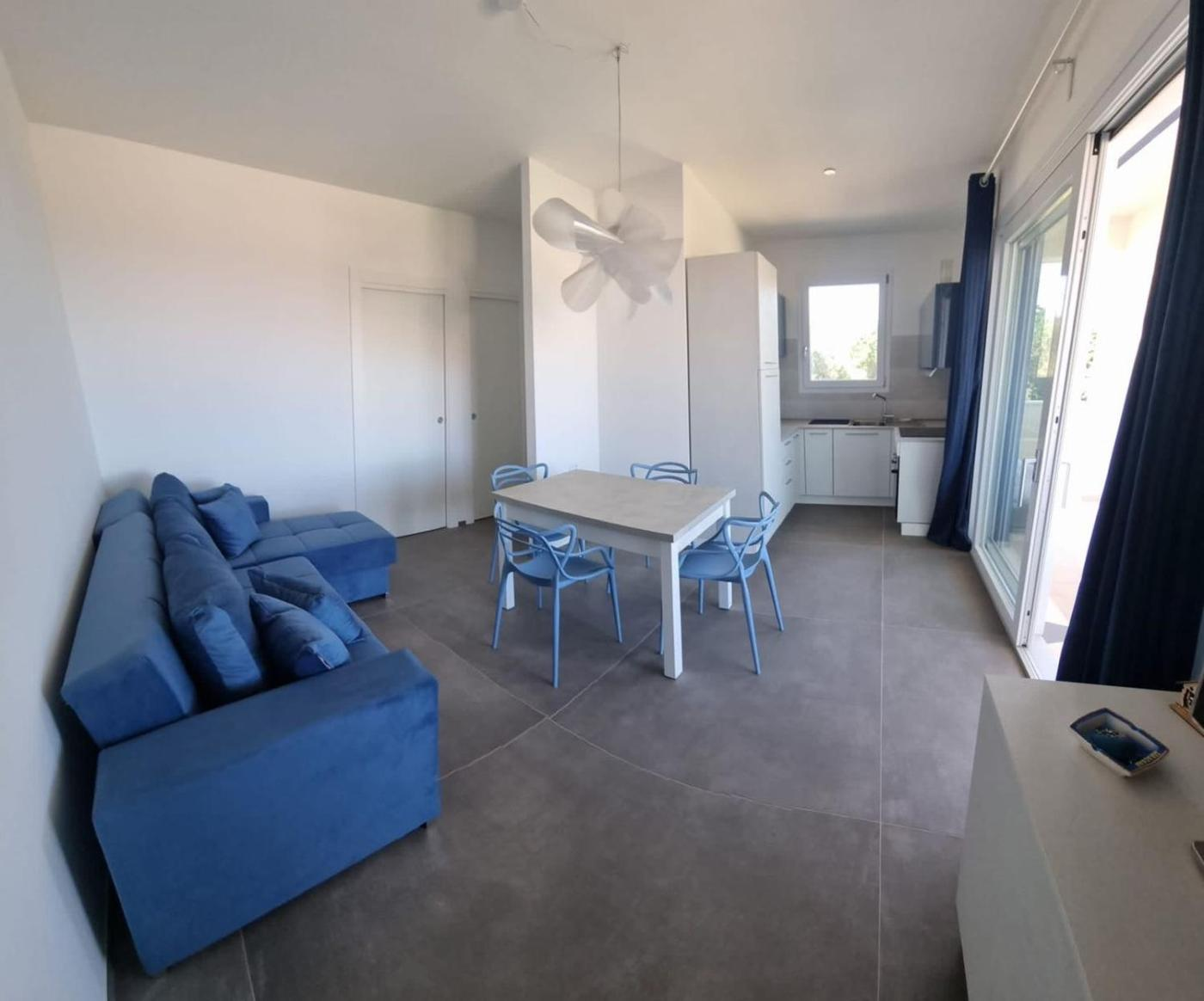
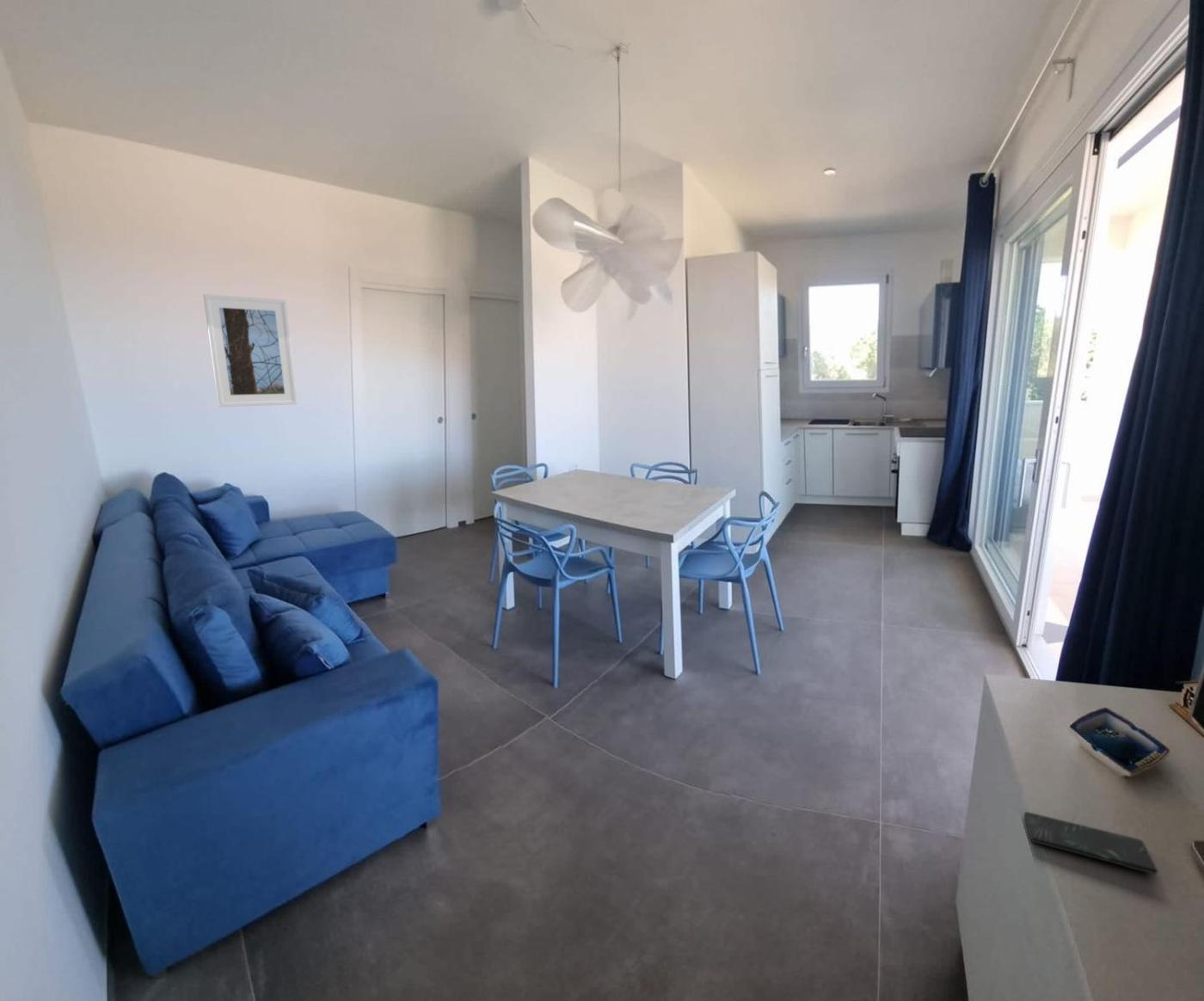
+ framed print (253, 352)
+ smartphone (1086, 841)
